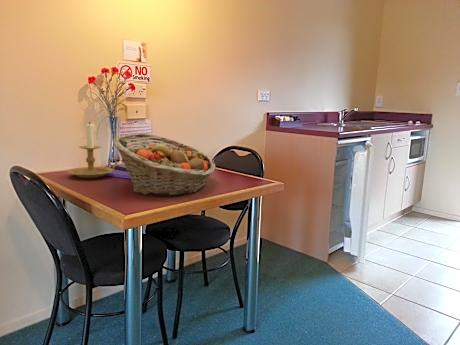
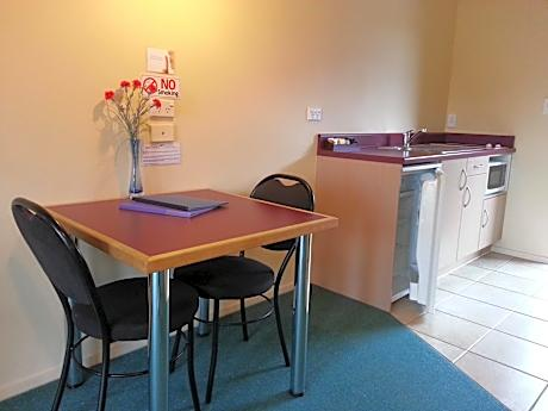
- candle holder (90, 149)
- fruit basket (166, 161)
